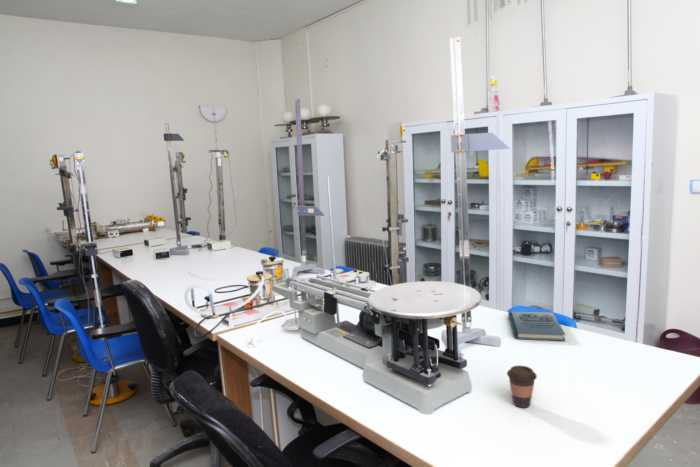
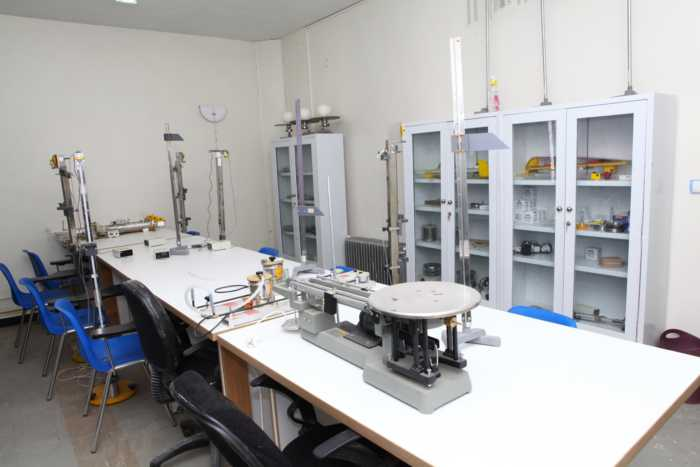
- book (534, 325)
- coffee cup (521, 387)
